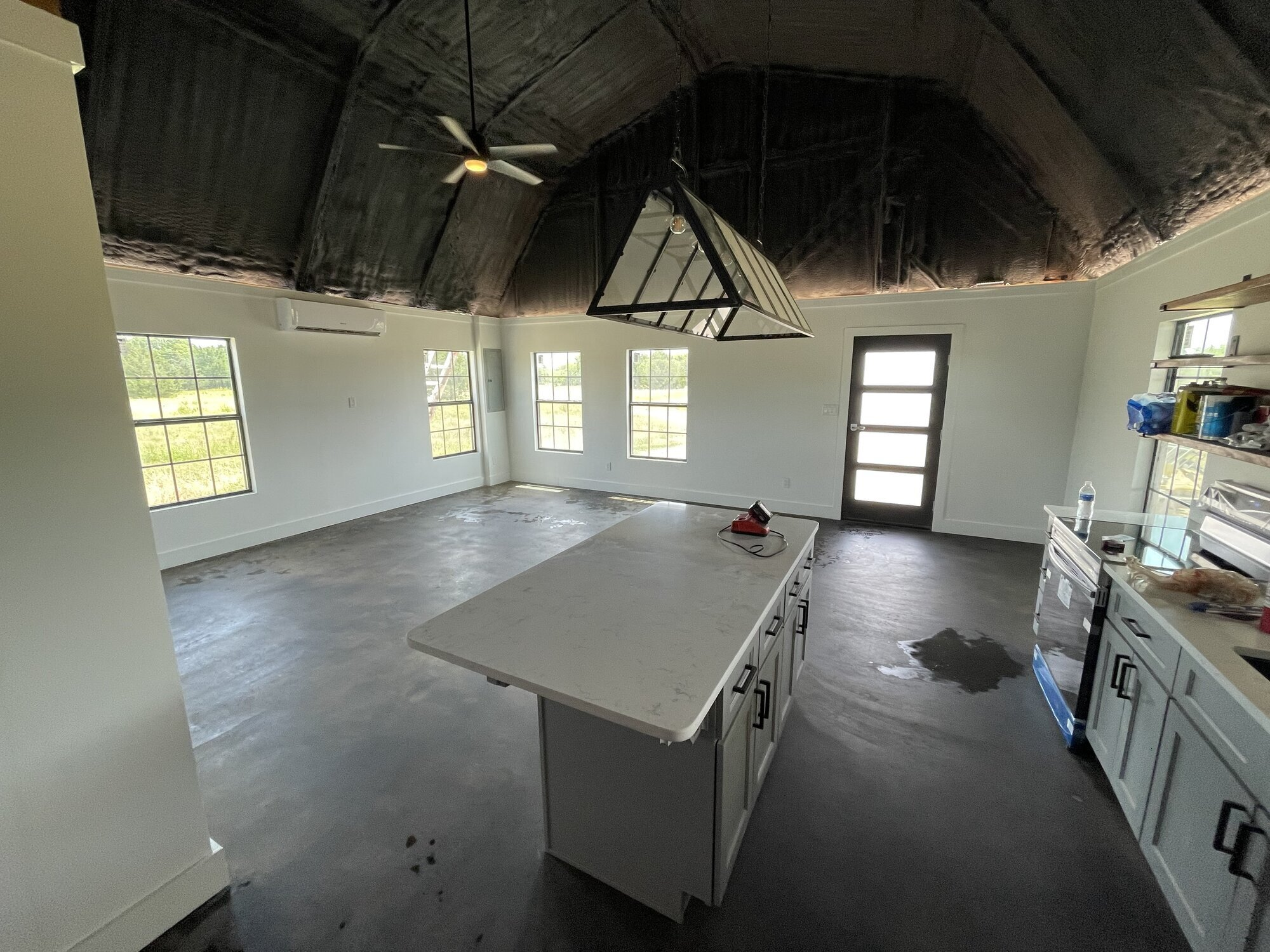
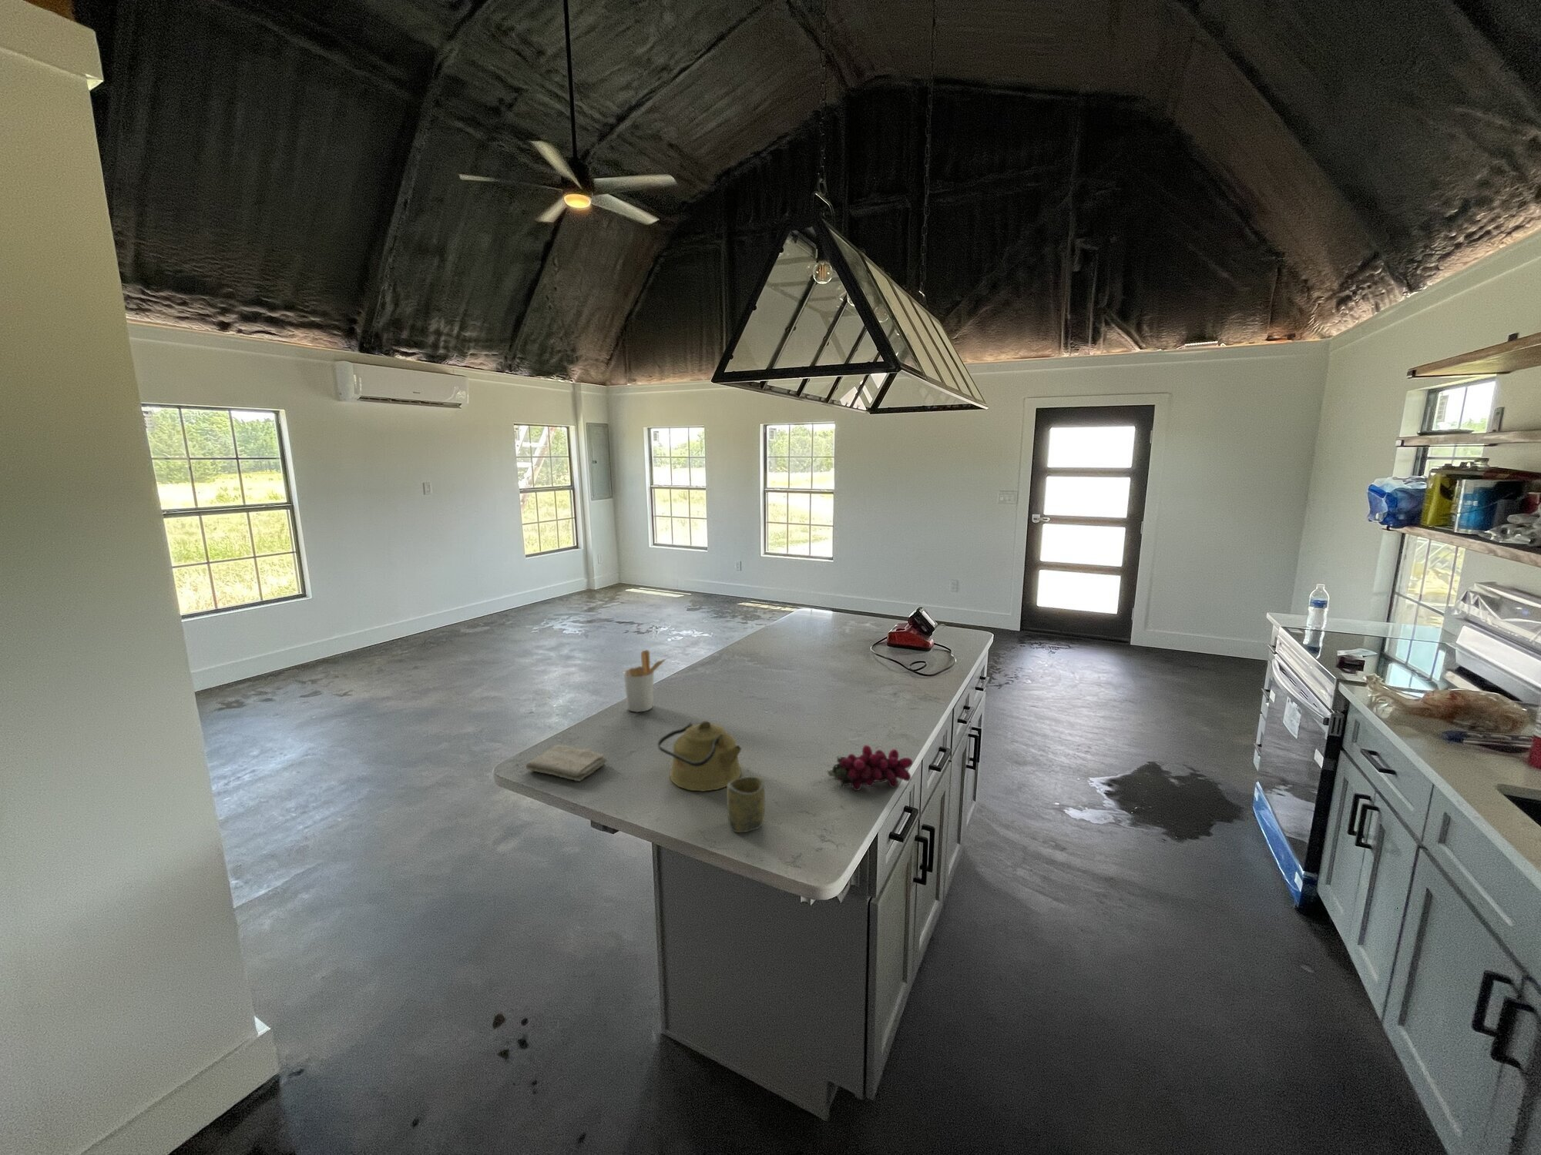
+ cup (746, 804)
+ utensil holder (647, 682)
+ kettle (709, 750)
+ grapes (869, 766)
+ washcloth (567, 762)
